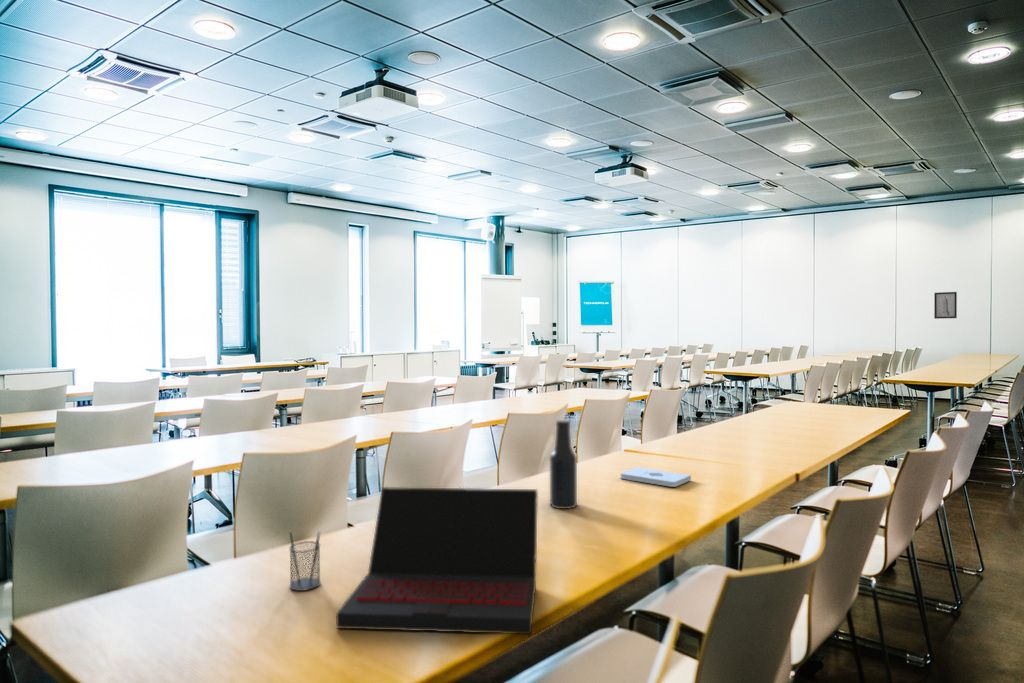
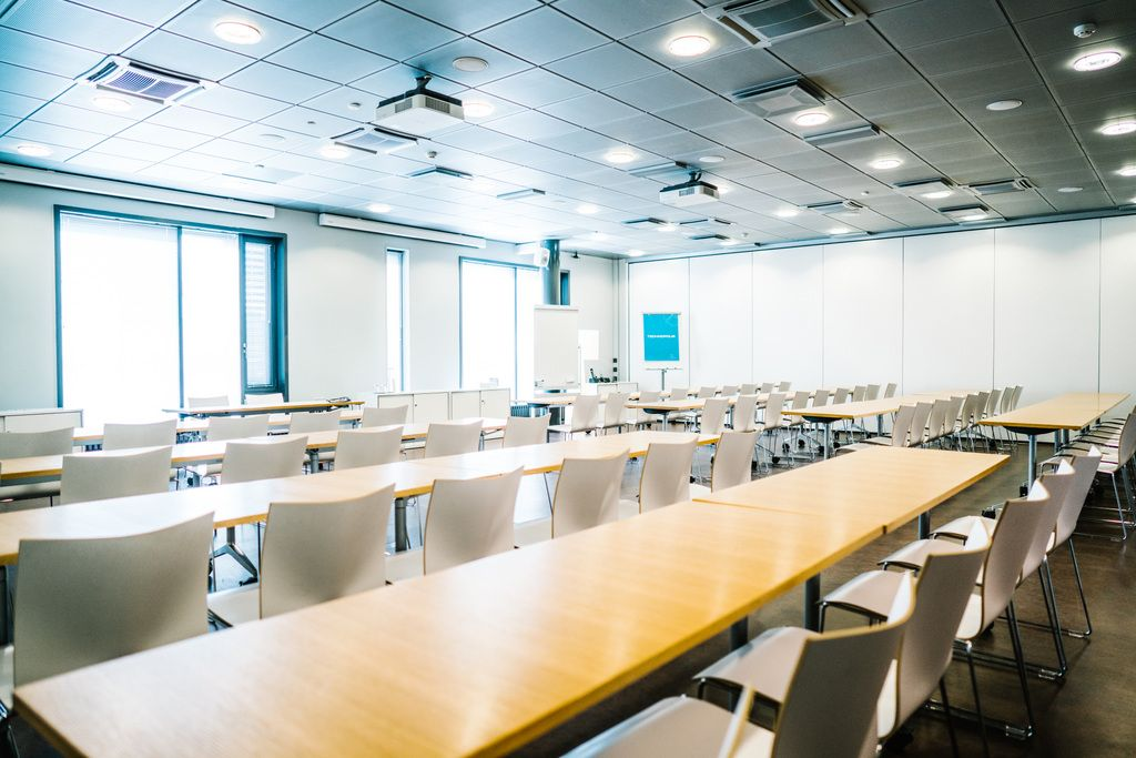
- pencil holder (305, 556)
- beer bottle (563, 463)
- laptop (448, 549)
- notepad (654, 476)
- wall art (945, 305)
